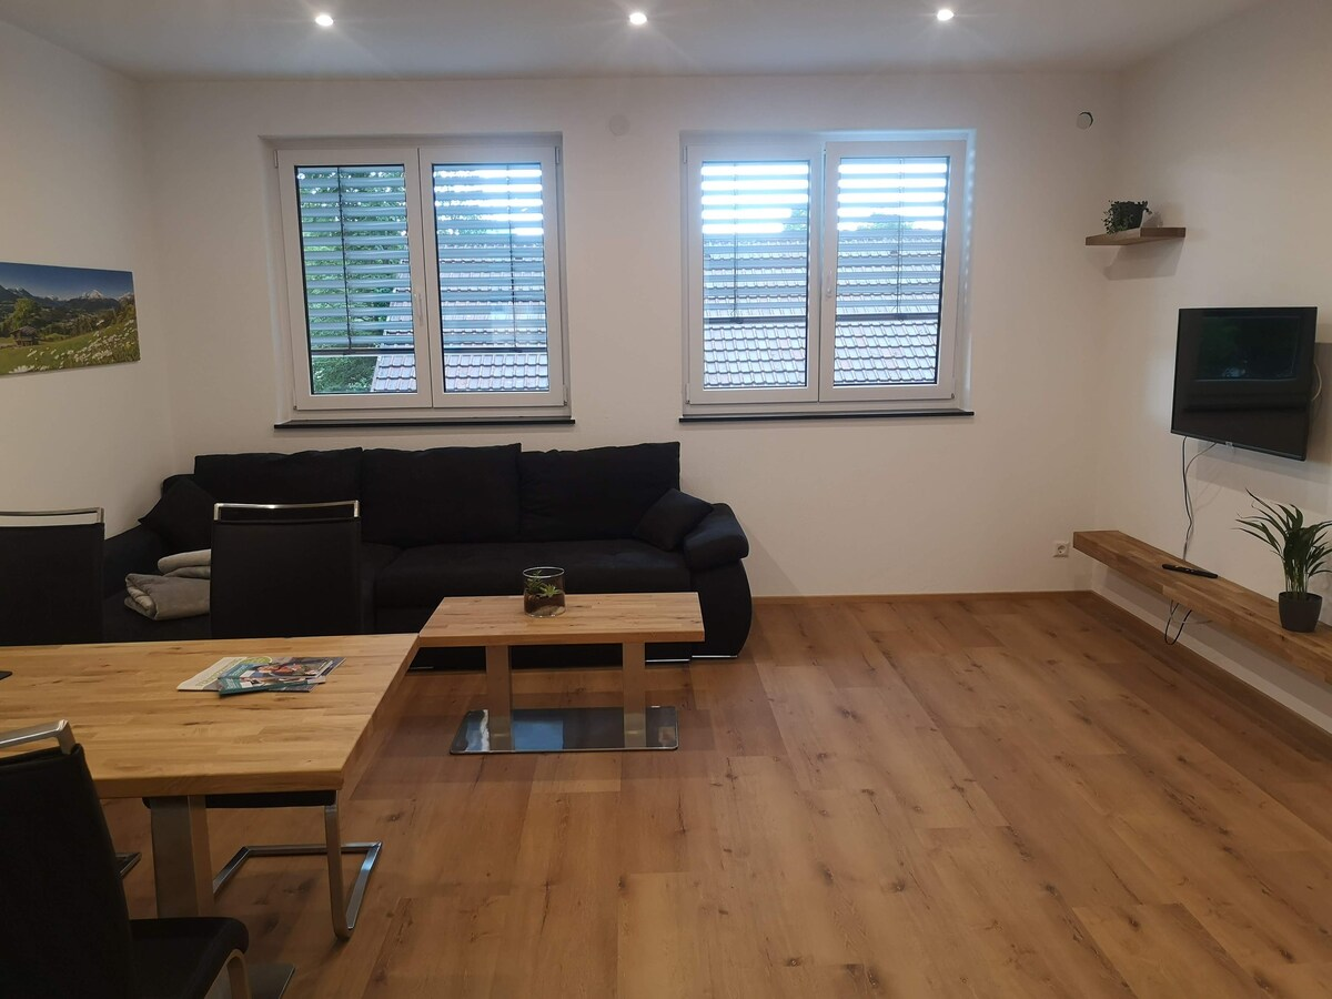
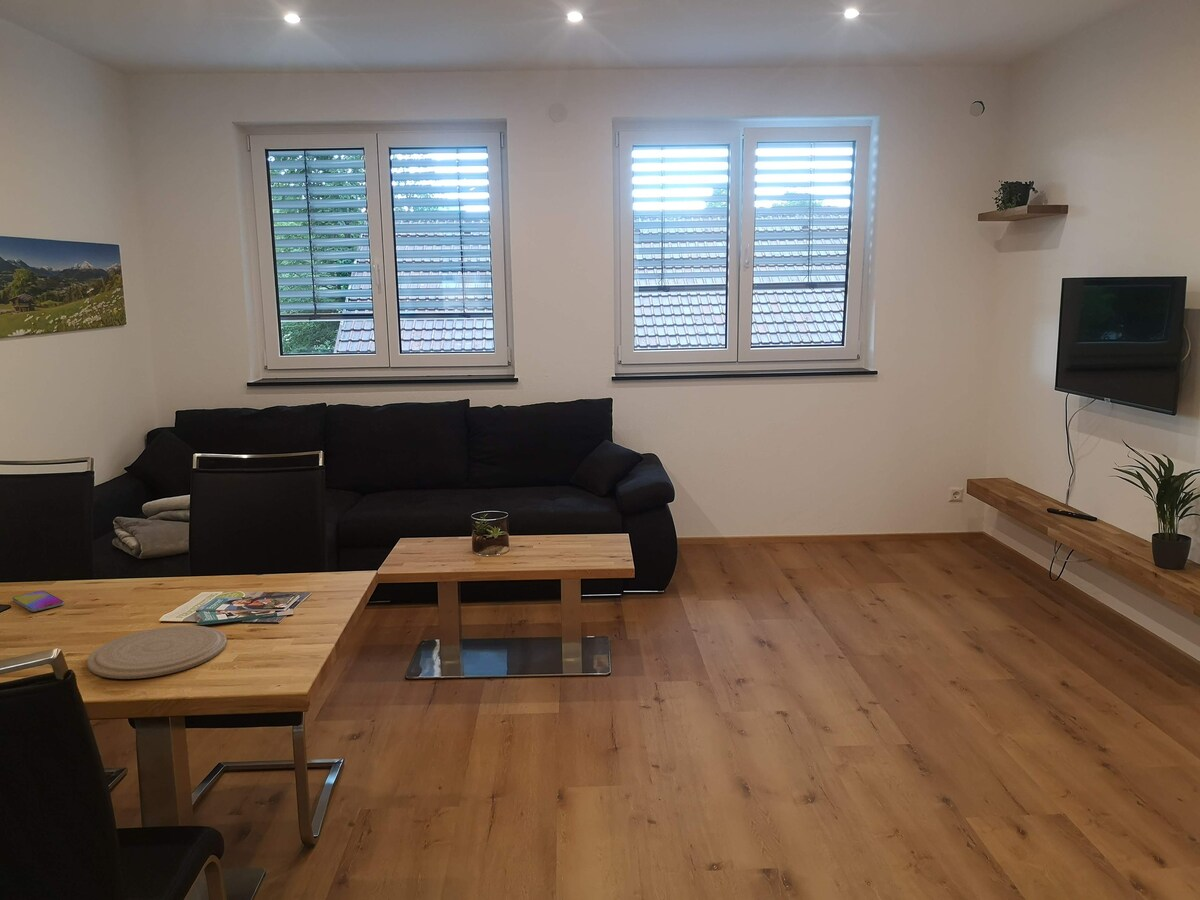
+ plate (158, 649)
+ smartphone (38, 600)
